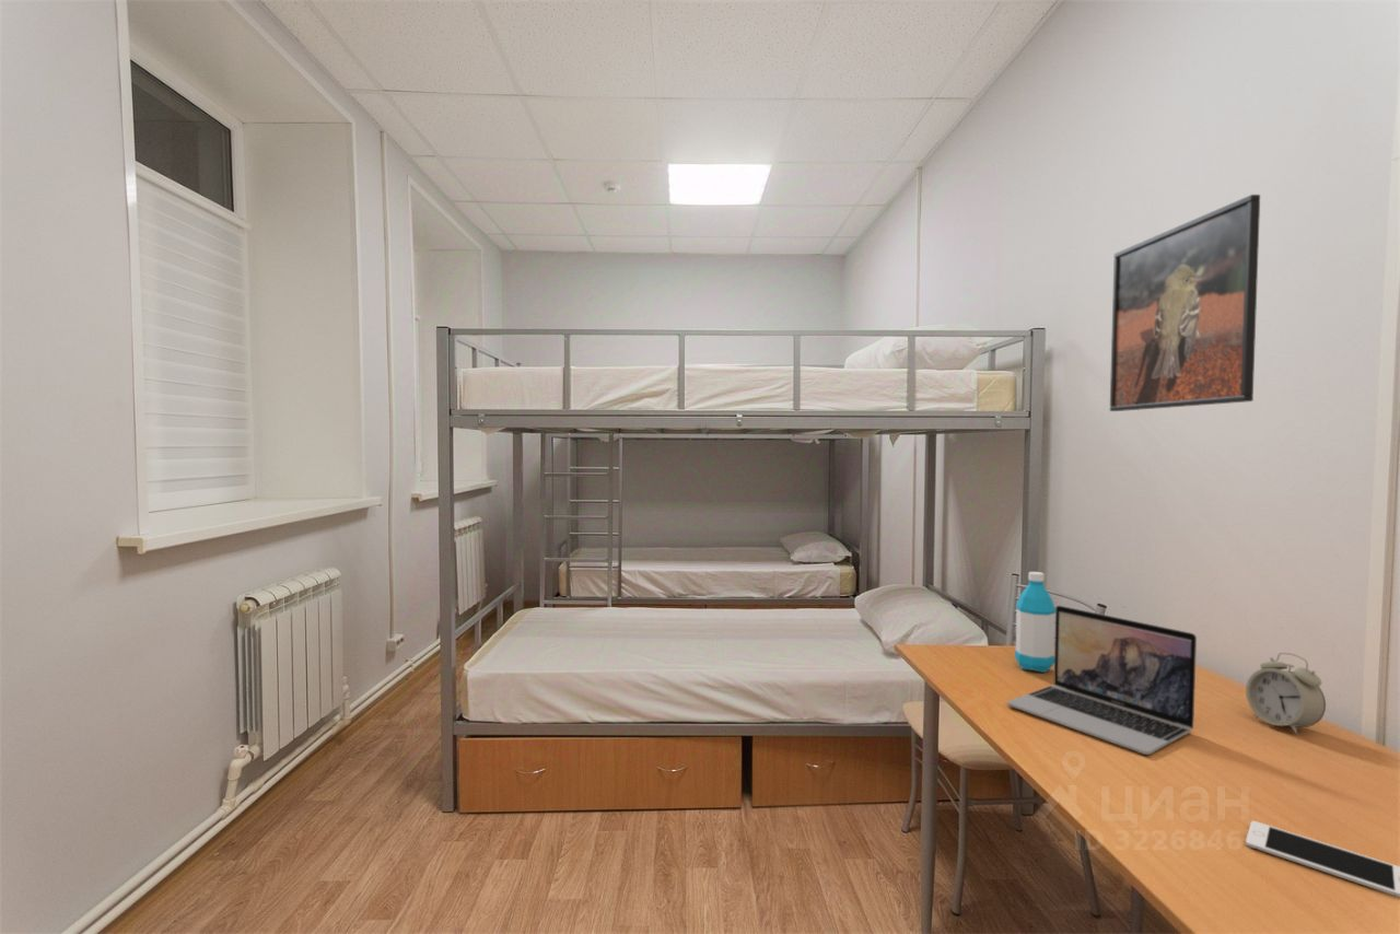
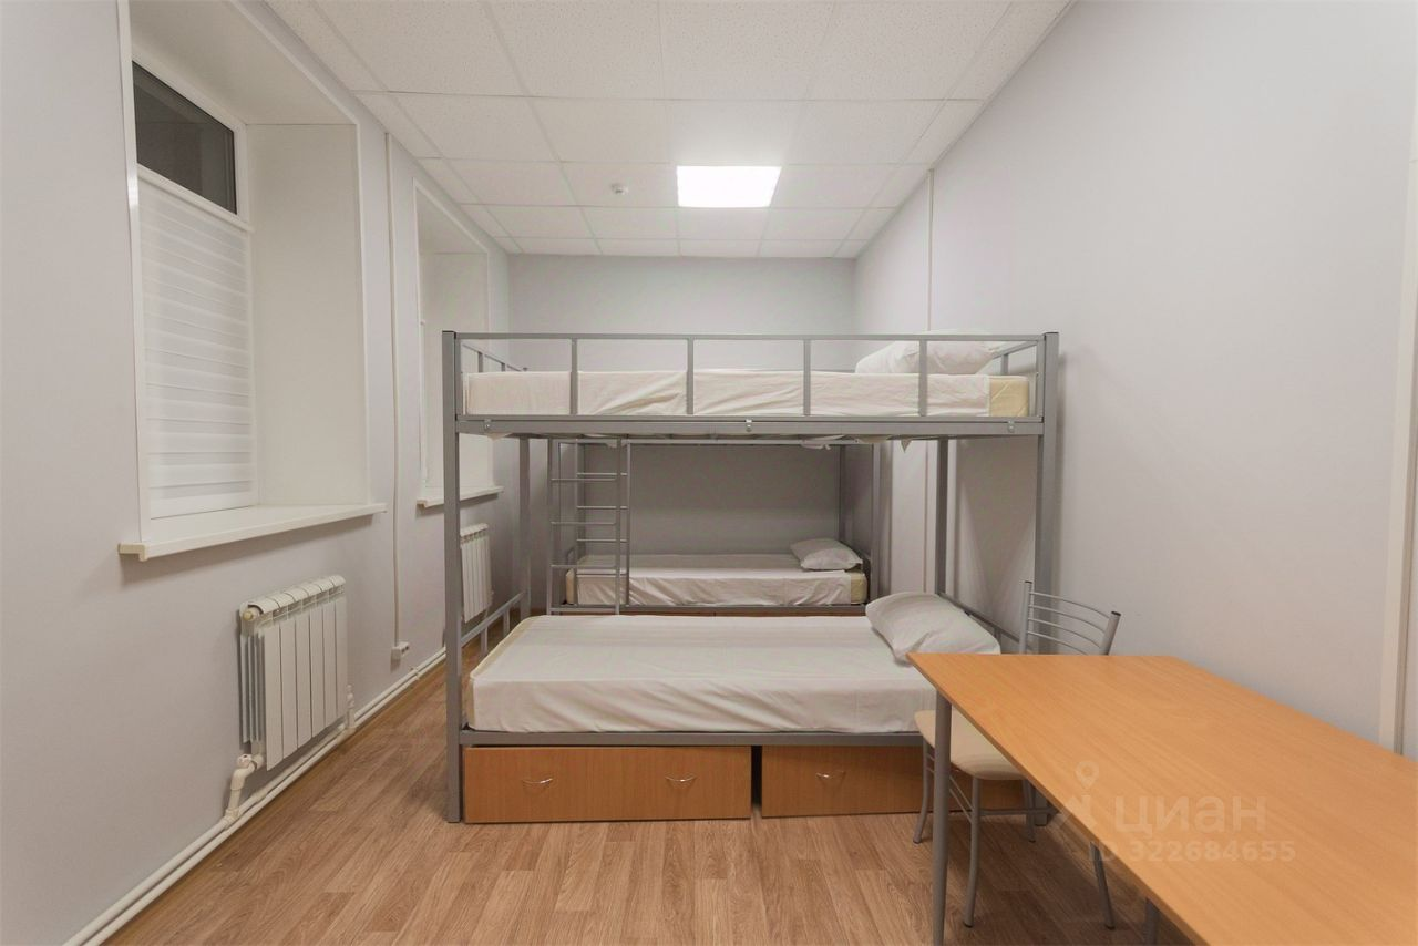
- laptop (1096, 672)
- alarm clock (1284, 689)
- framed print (1174, 317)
- water bottle (1035, 620)
- cell phone (1323, 856)
